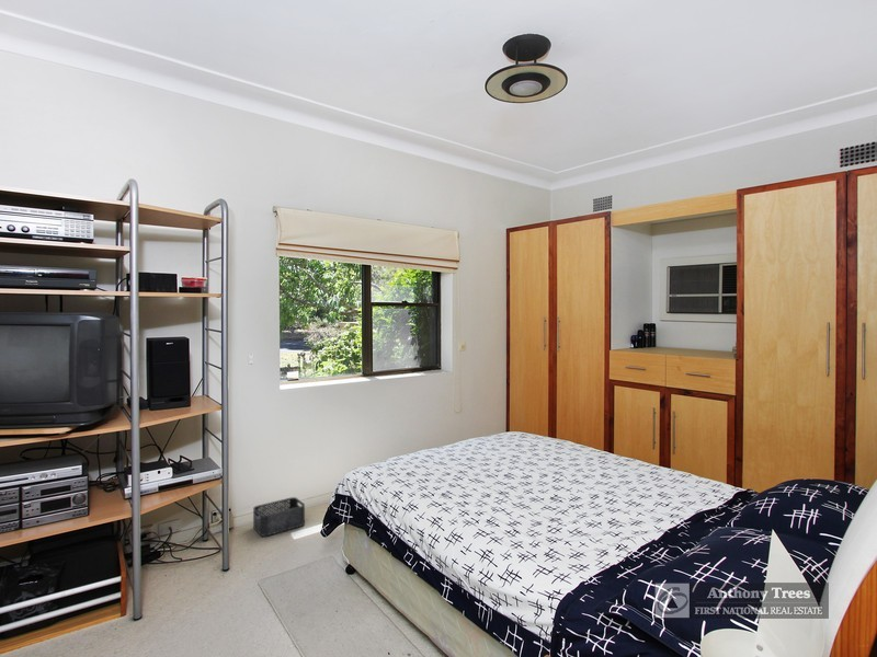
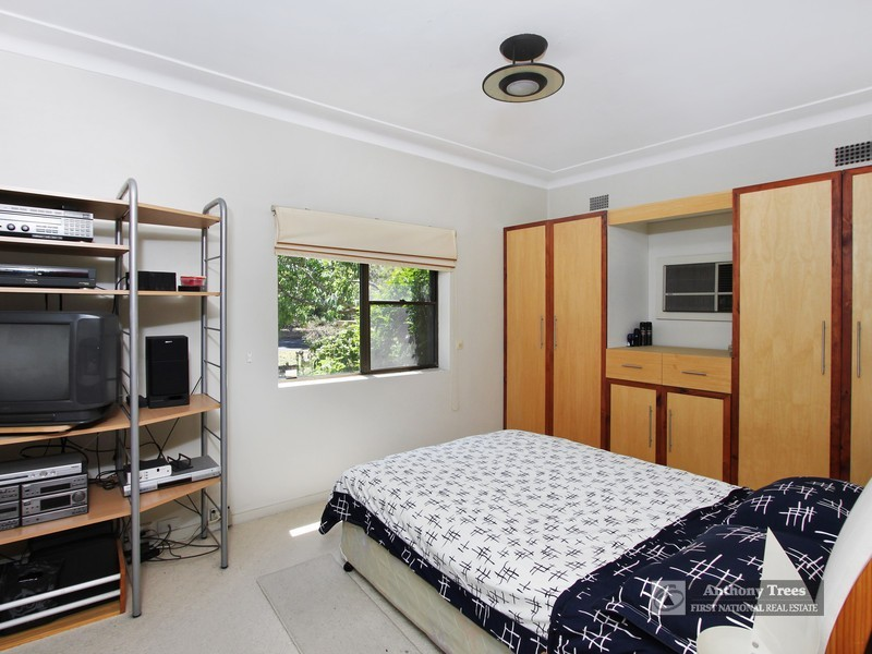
- storage bin (278, 516)
